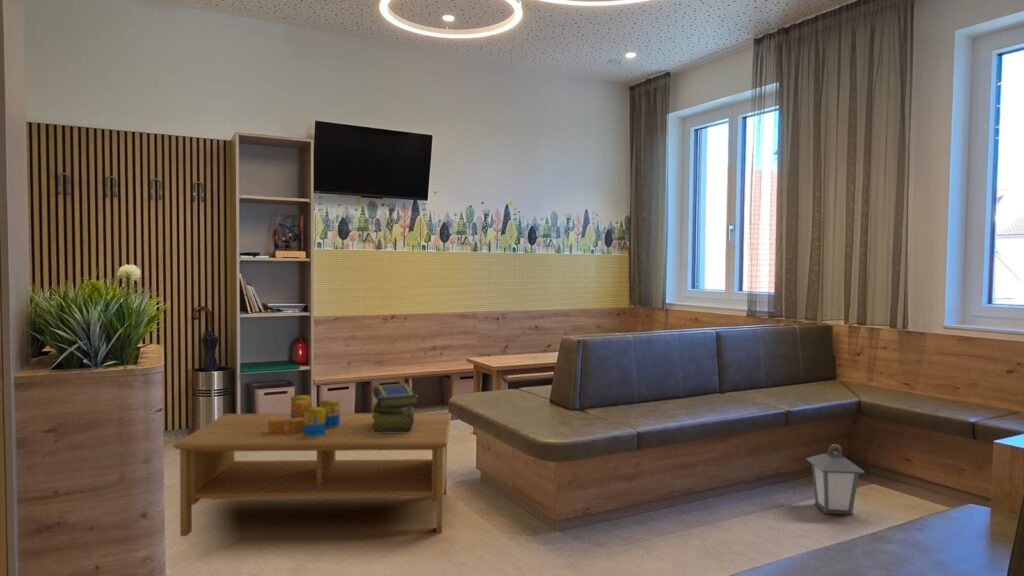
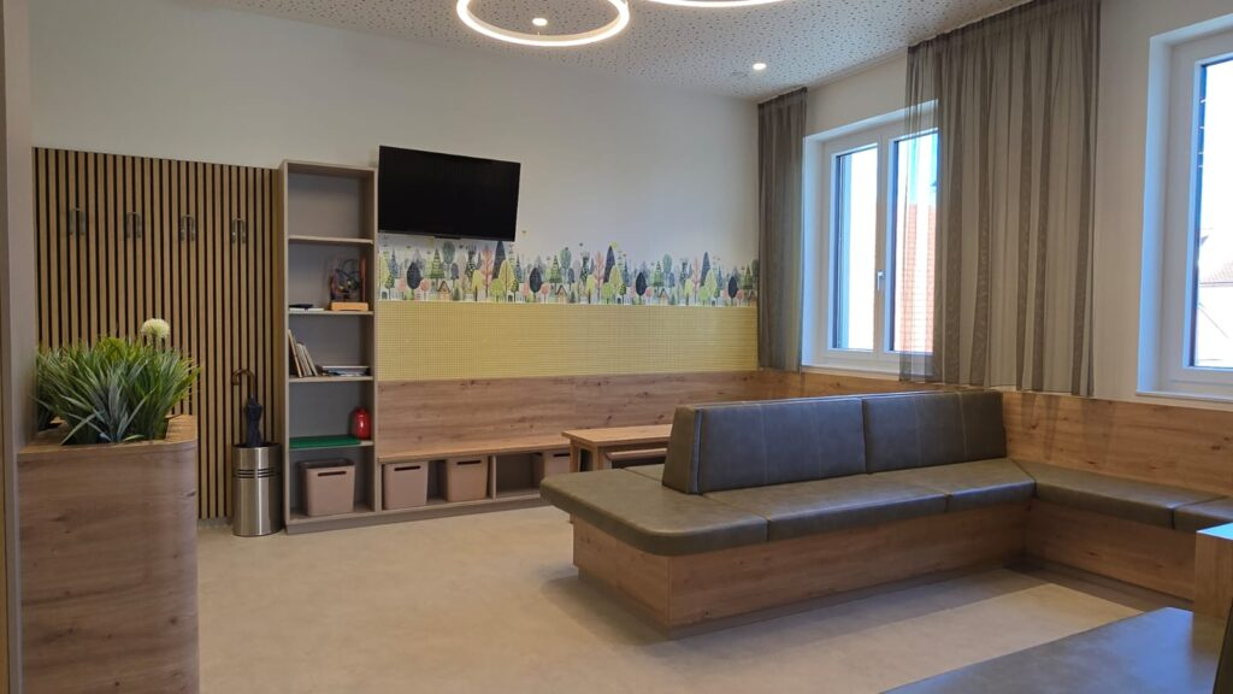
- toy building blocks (306, 415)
- stack of books (394, 407)
- lantern (834, 476)
- coffee table (326, 468)
